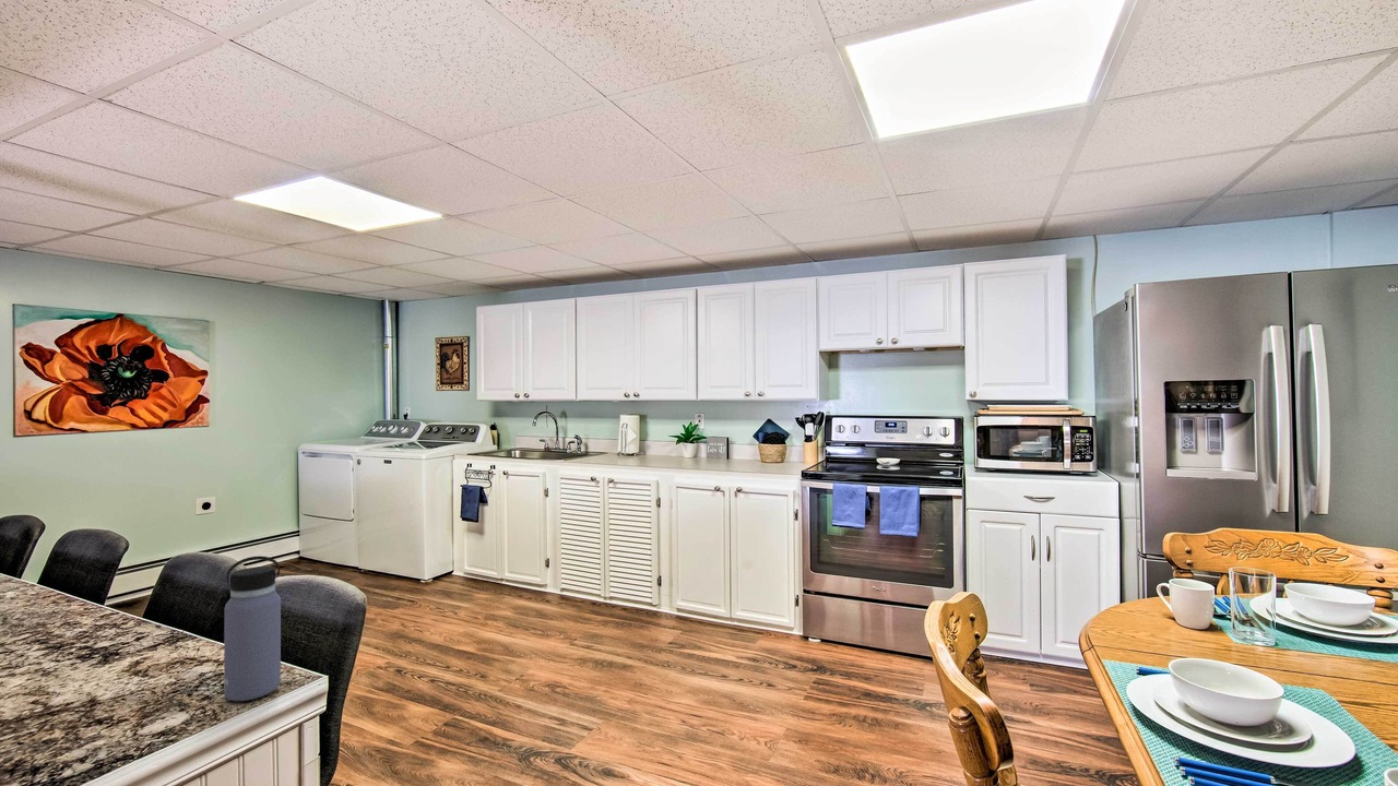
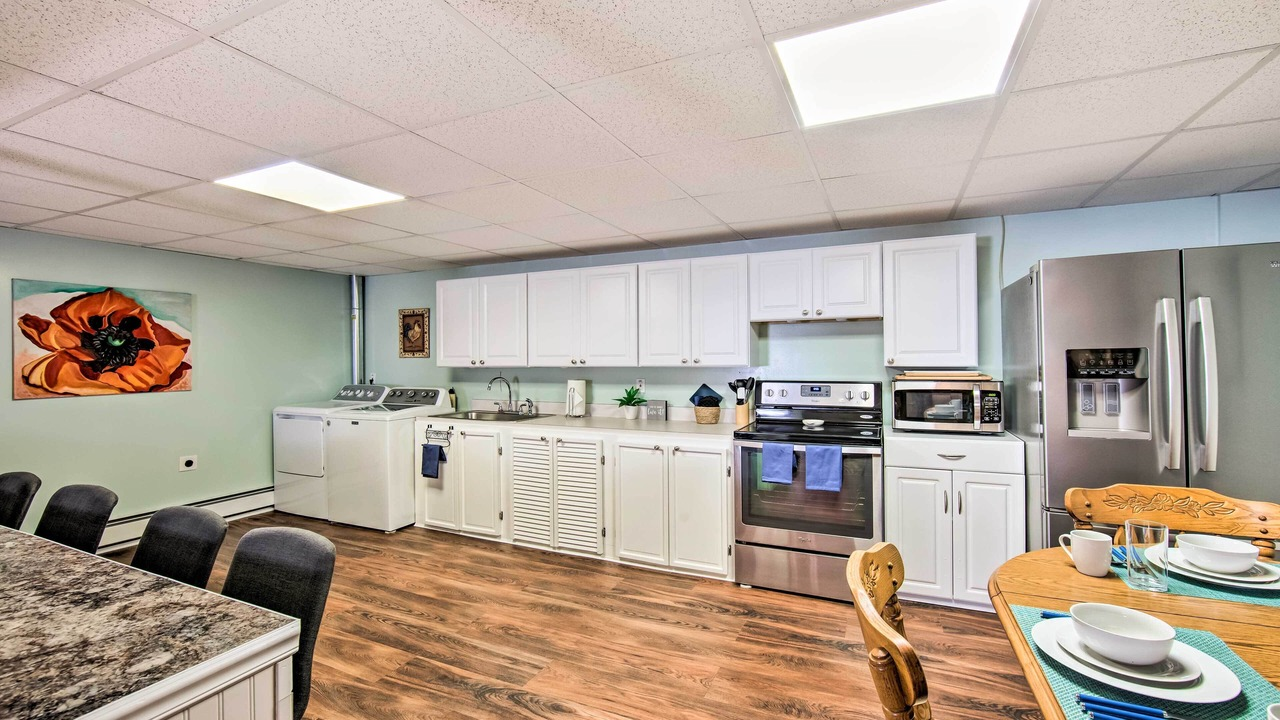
- water bottle (252, 622)
